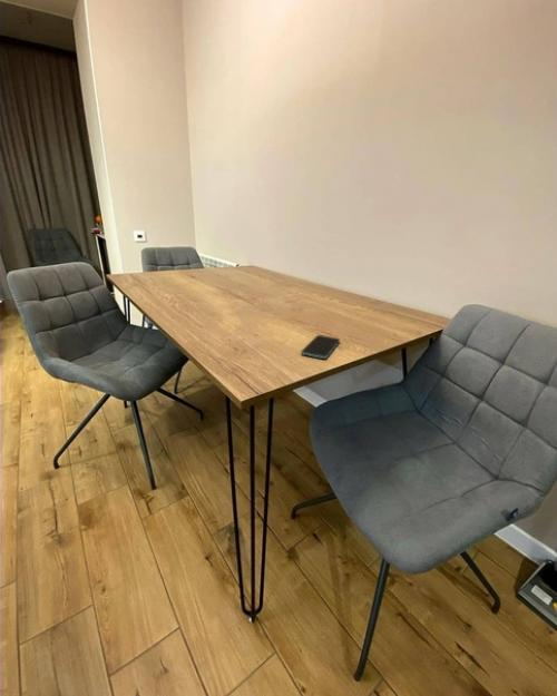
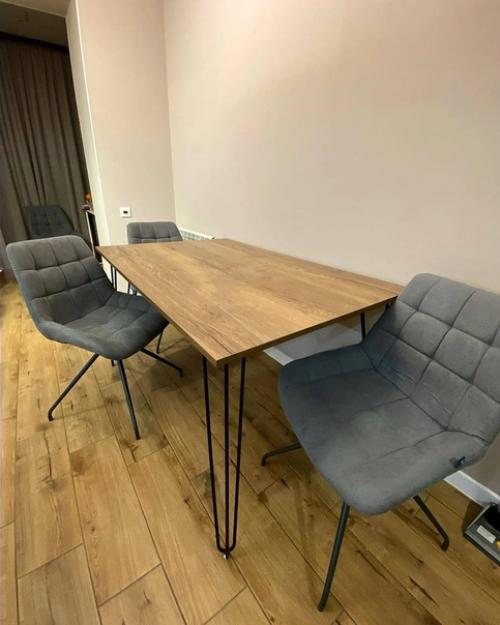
- smartphone (321, 345)
